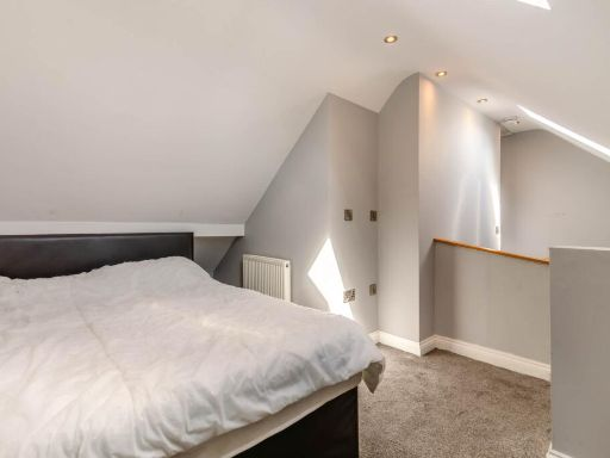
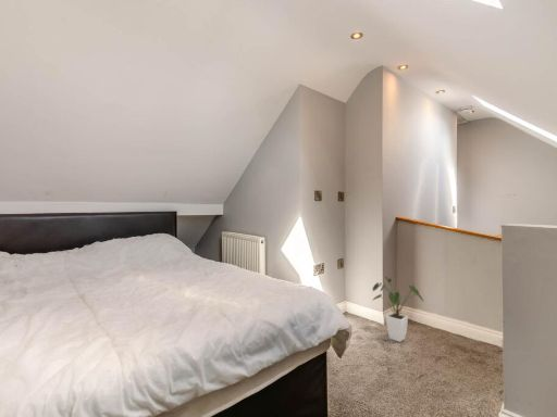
+ house plant (397, 308)
